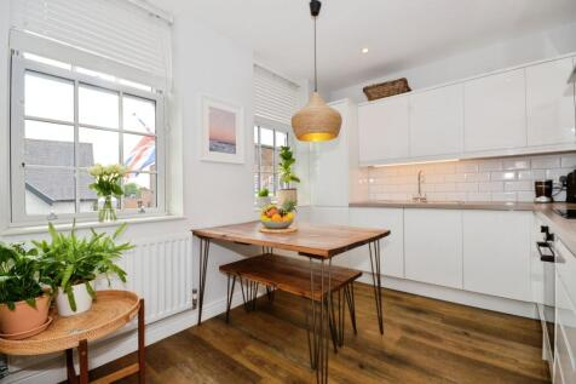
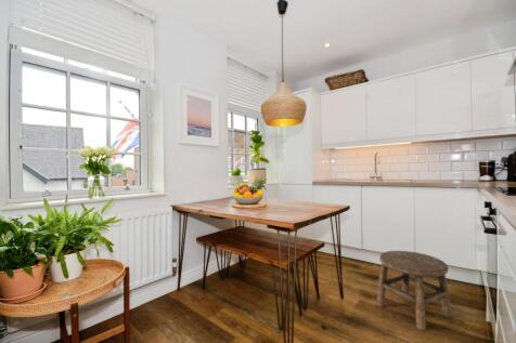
+ stool (412, 281)
